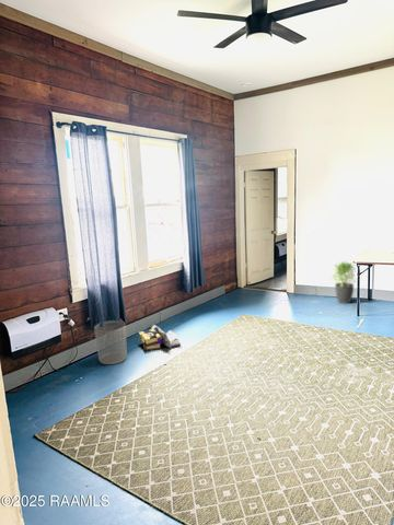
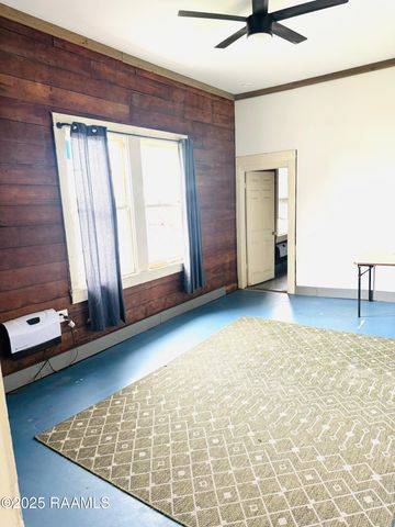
- potted plant (343, 280)
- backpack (159, 334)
- waste bin (111, 342)
